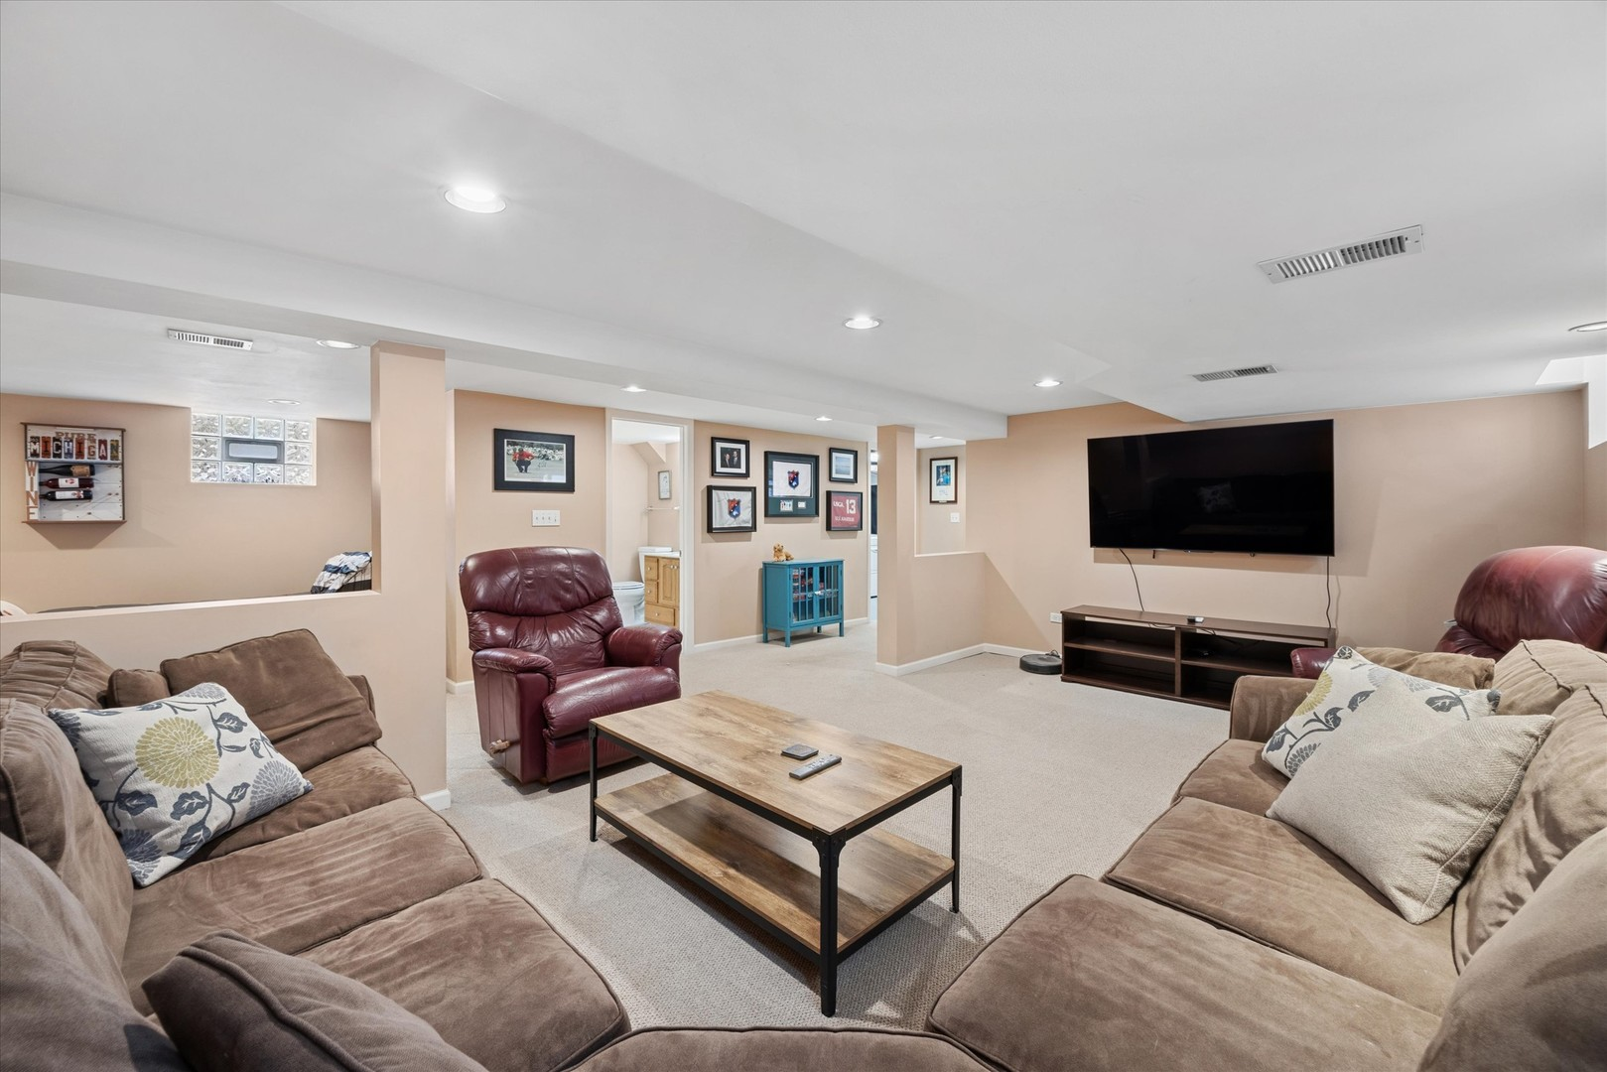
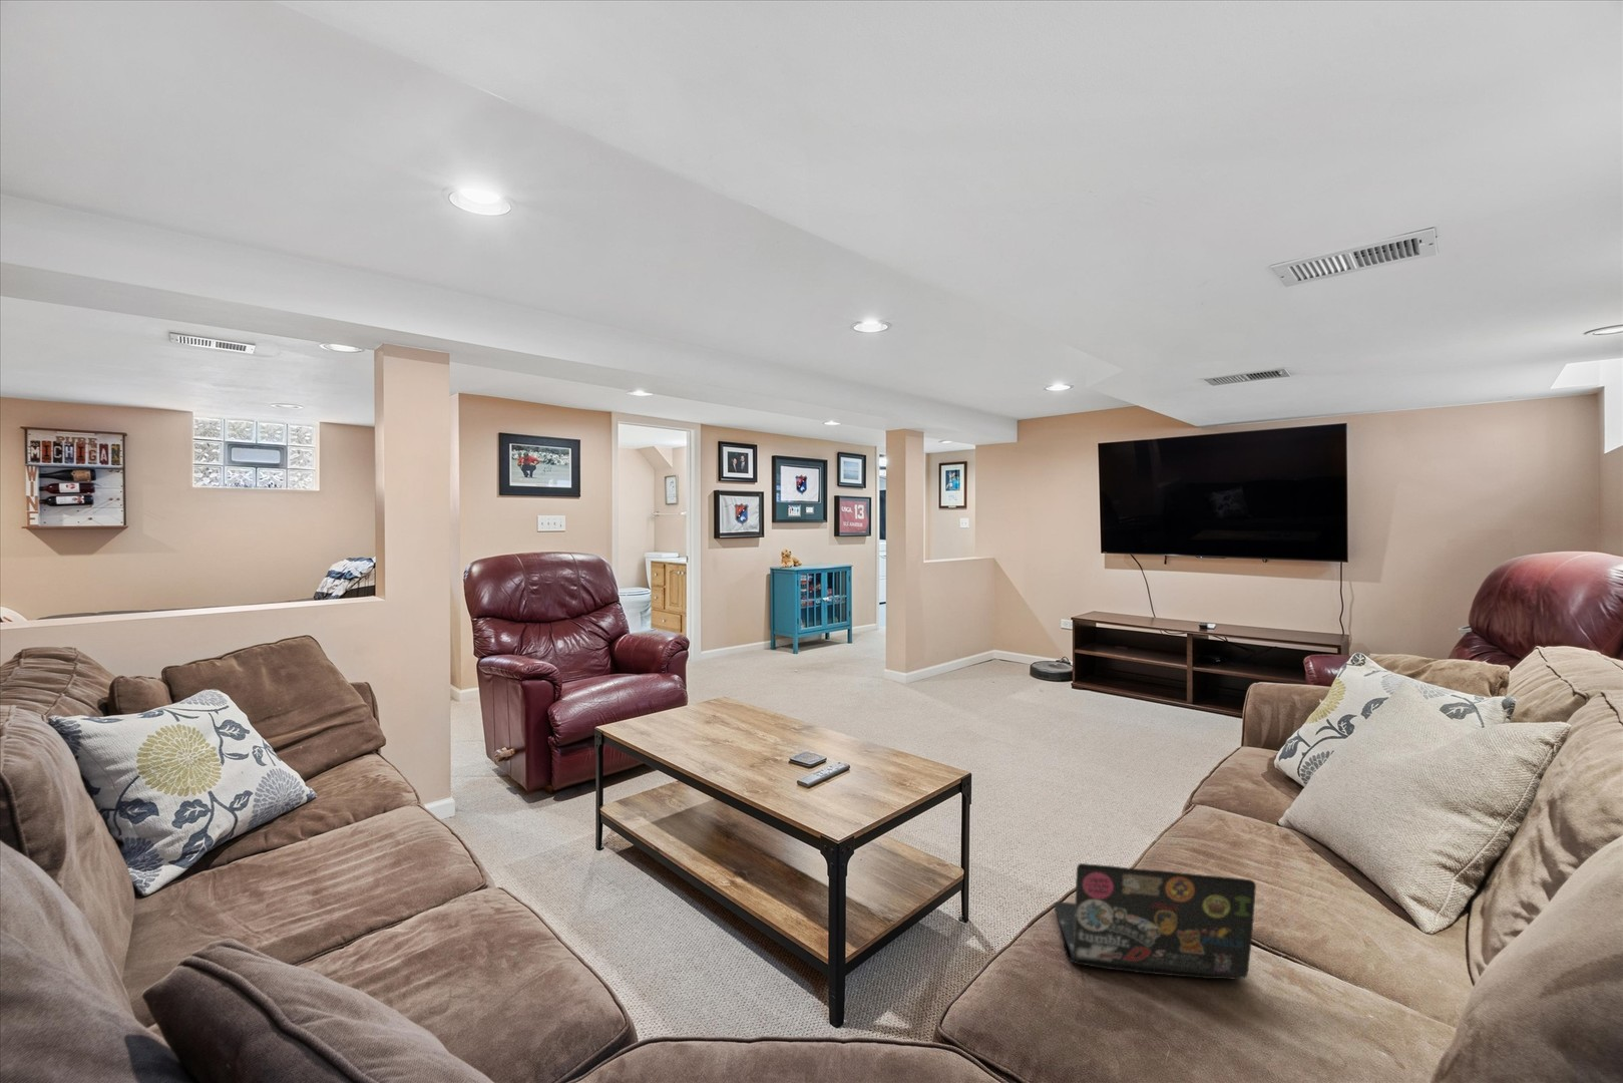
+ laptop (1143, 896)
